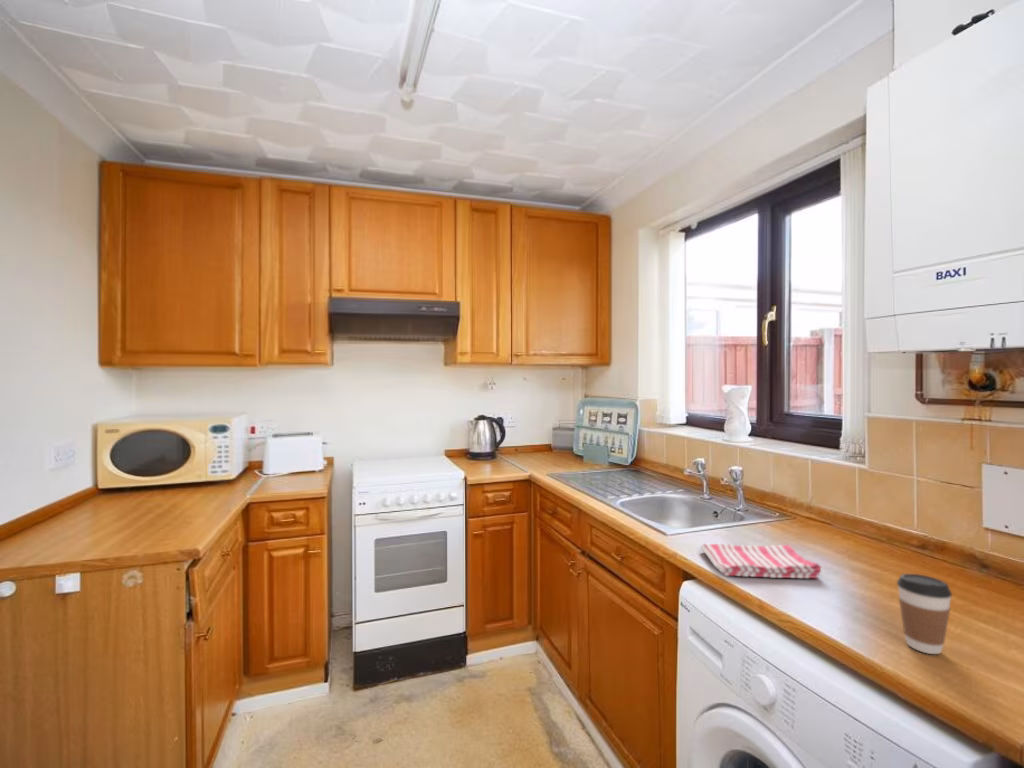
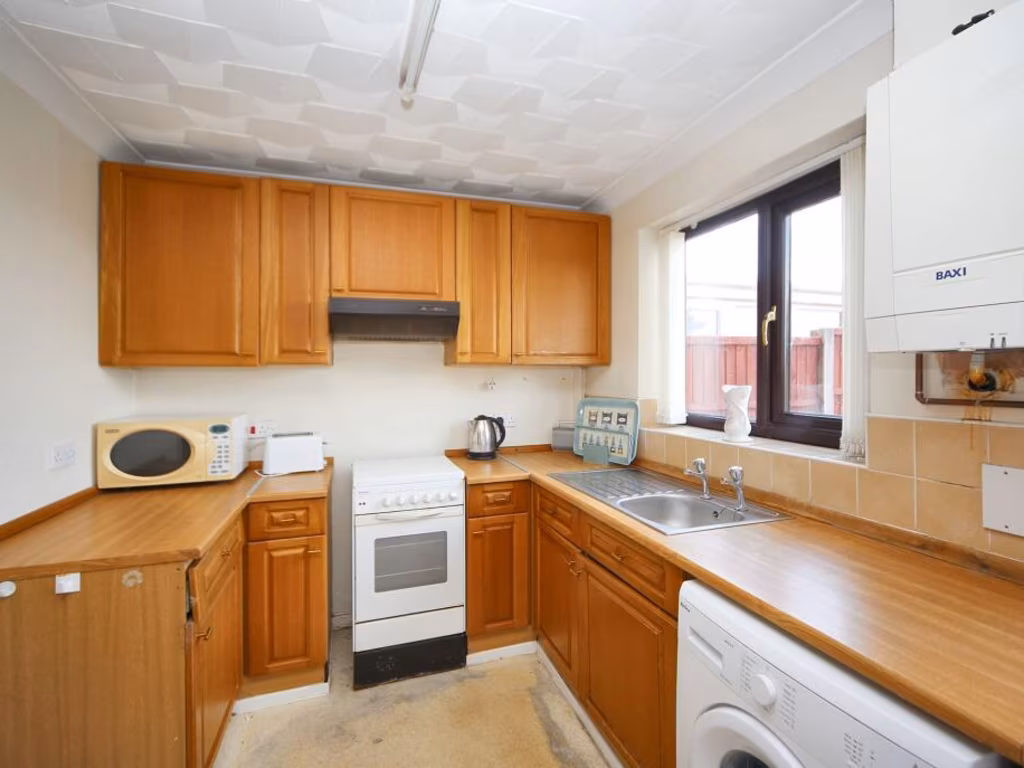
- dish towel (756, 557)
- coffee cup (923, 613)
